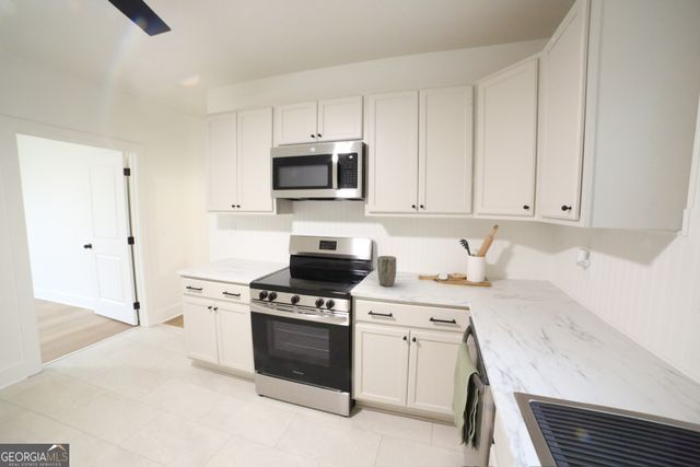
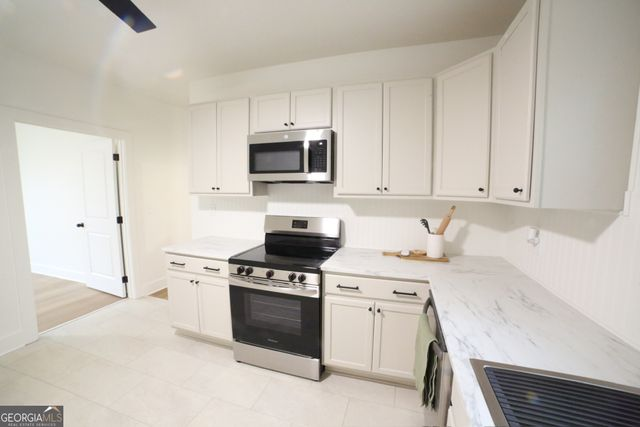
- plant pot (386, 270)
